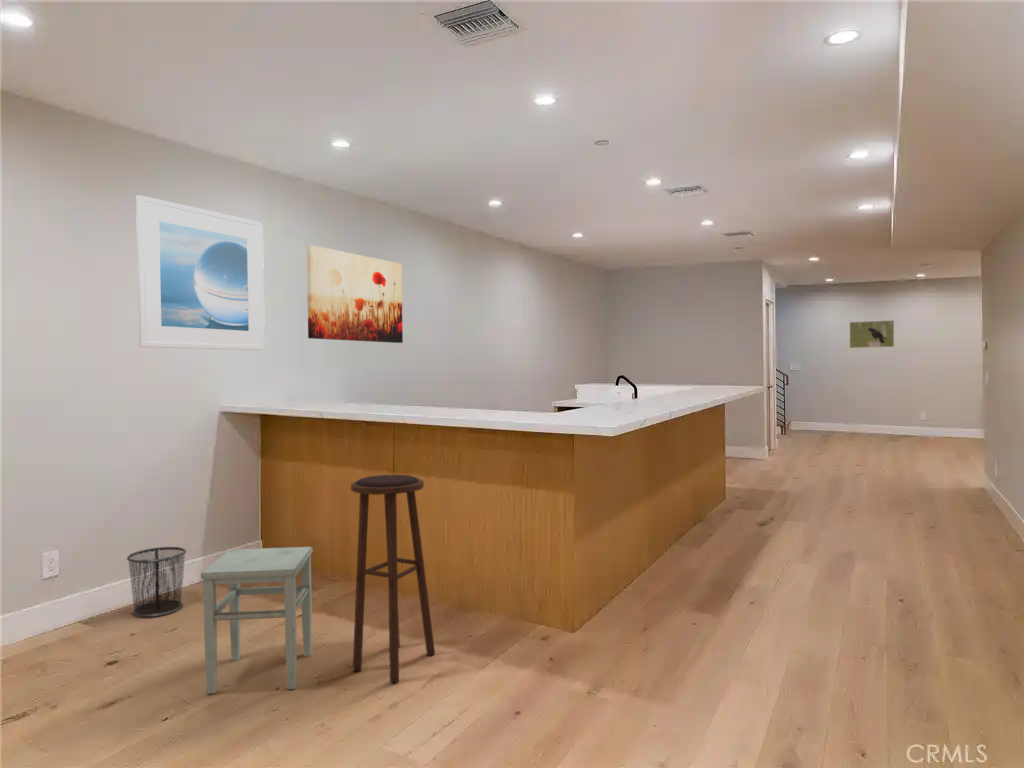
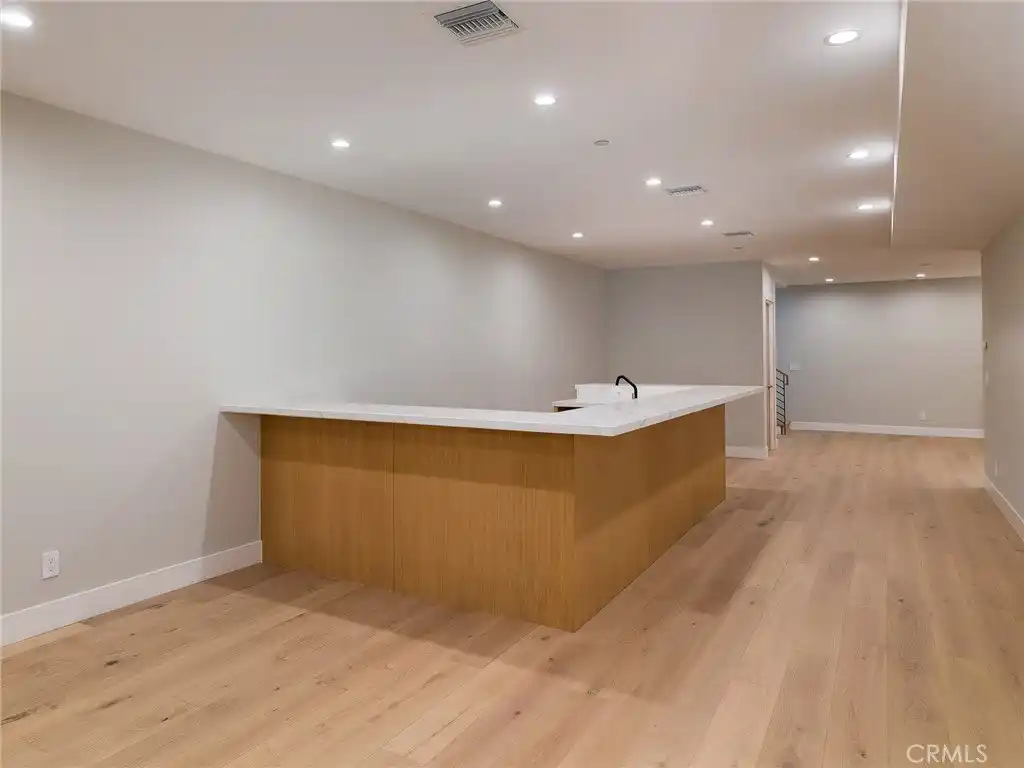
- stool (261, 615)
- wall art (358, 298)
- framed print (871, 334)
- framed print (206, 279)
- waste bin (157, 581)
- stool (391, 570)
